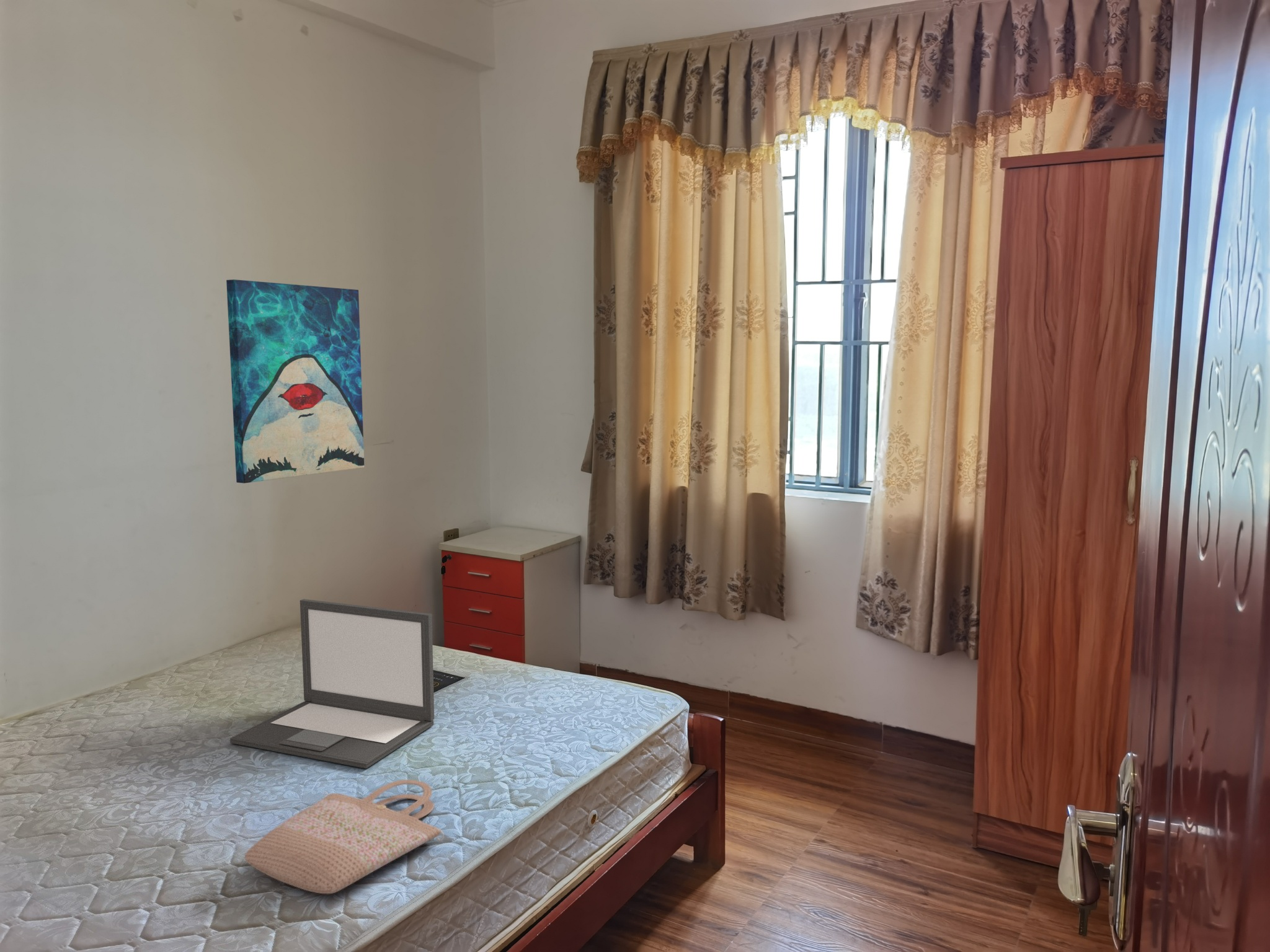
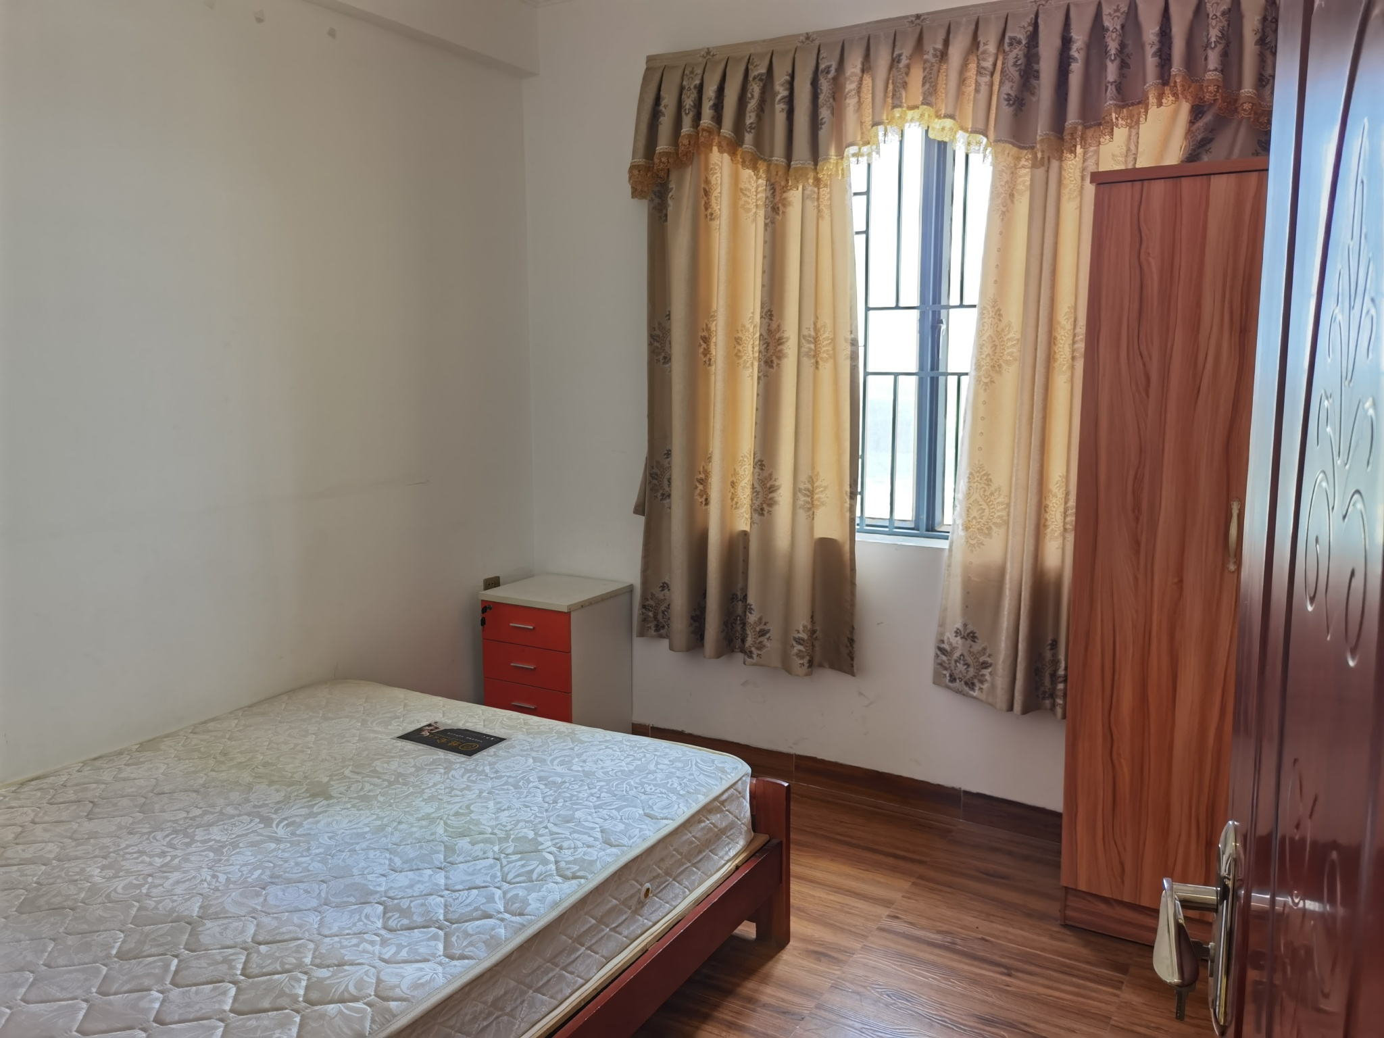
- laptop (333, 677)
- shopping bag (362, 824)
- wall art (301, 381)
